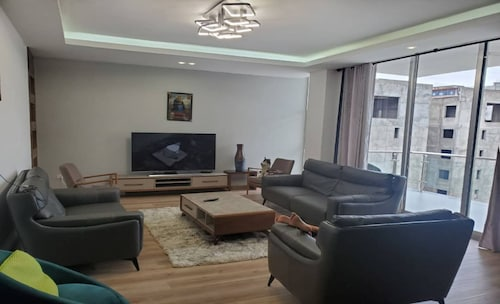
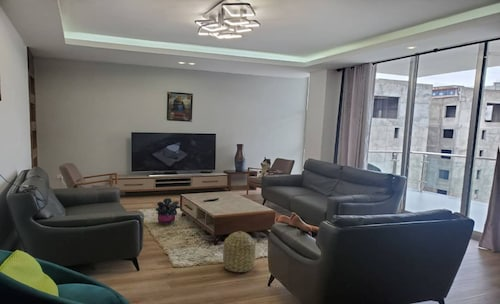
+ potted plant (166, 210)
+ basket (239, 249)
